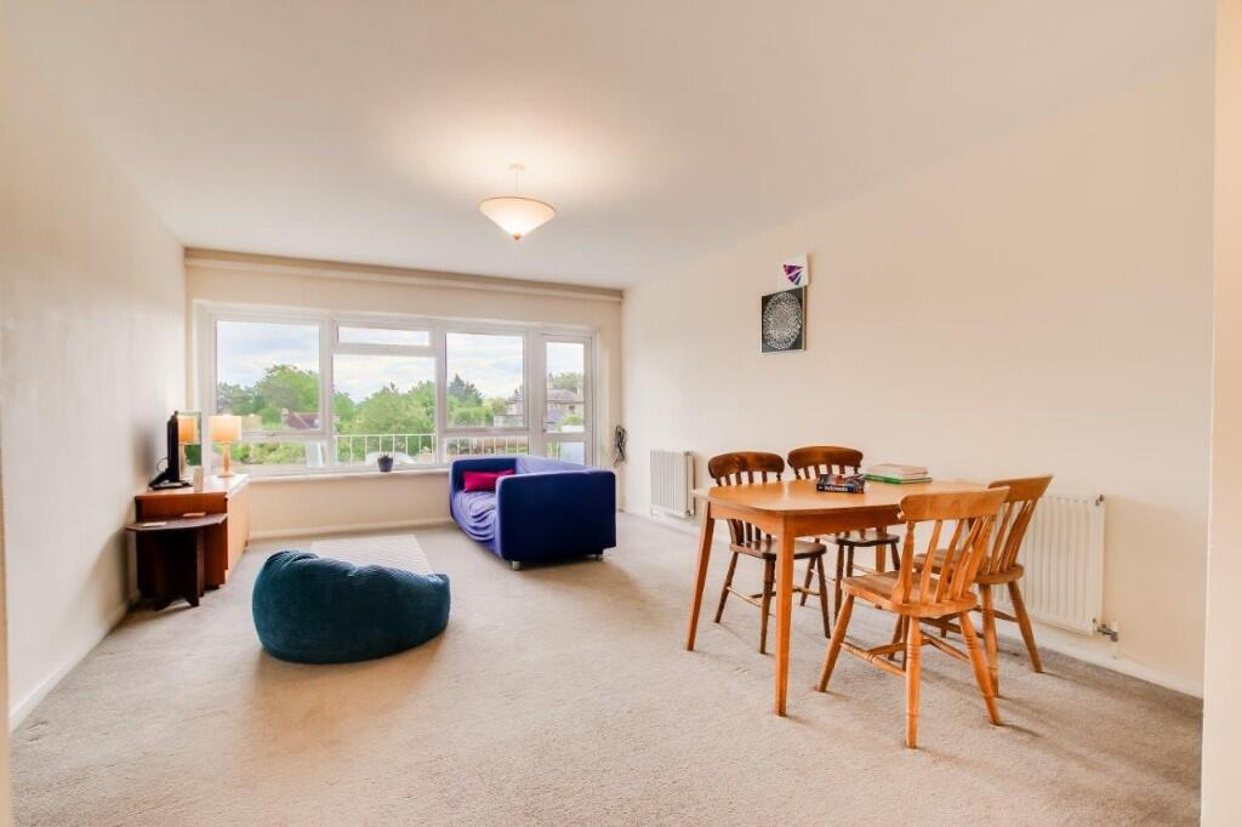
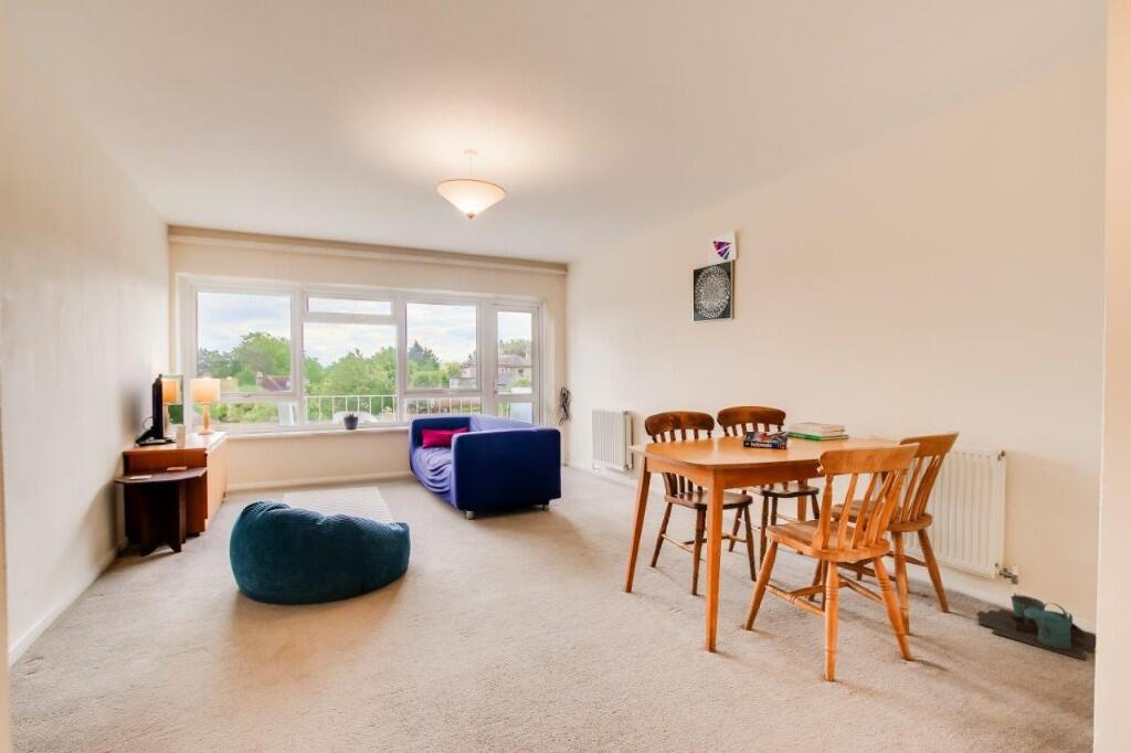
+ watering can (1035, 612)
